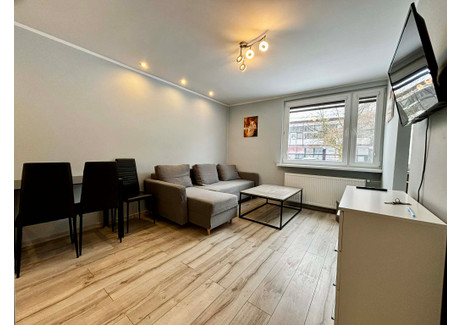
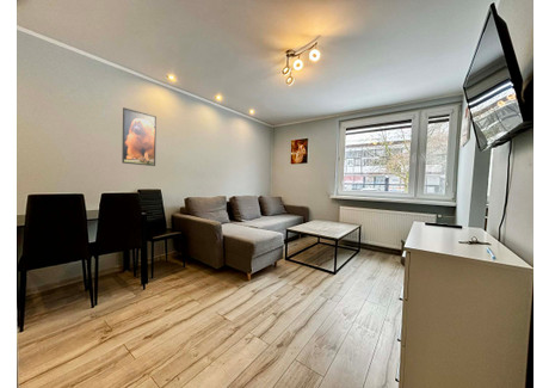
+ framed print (140, 138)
